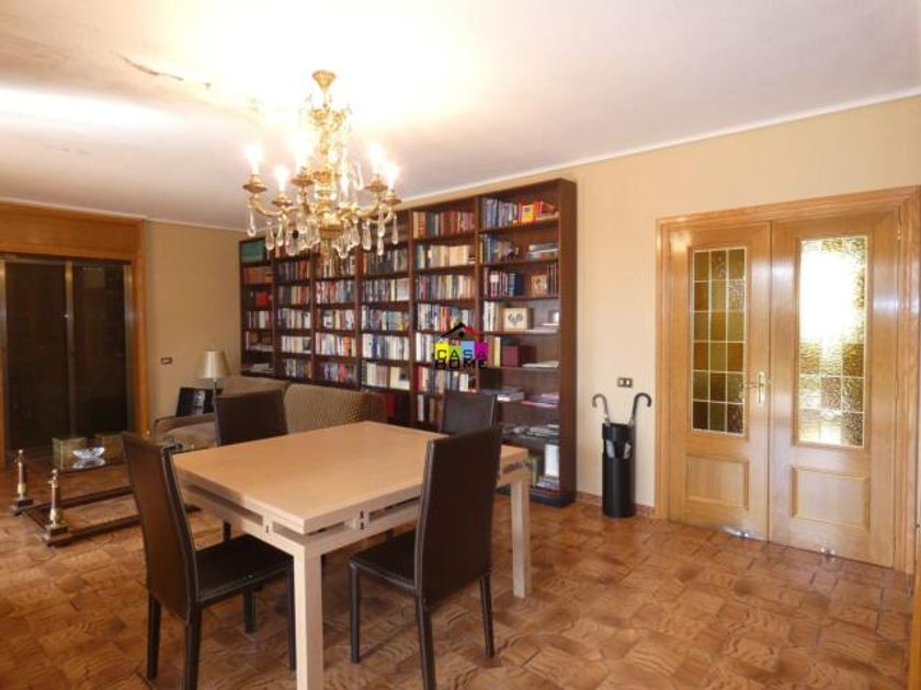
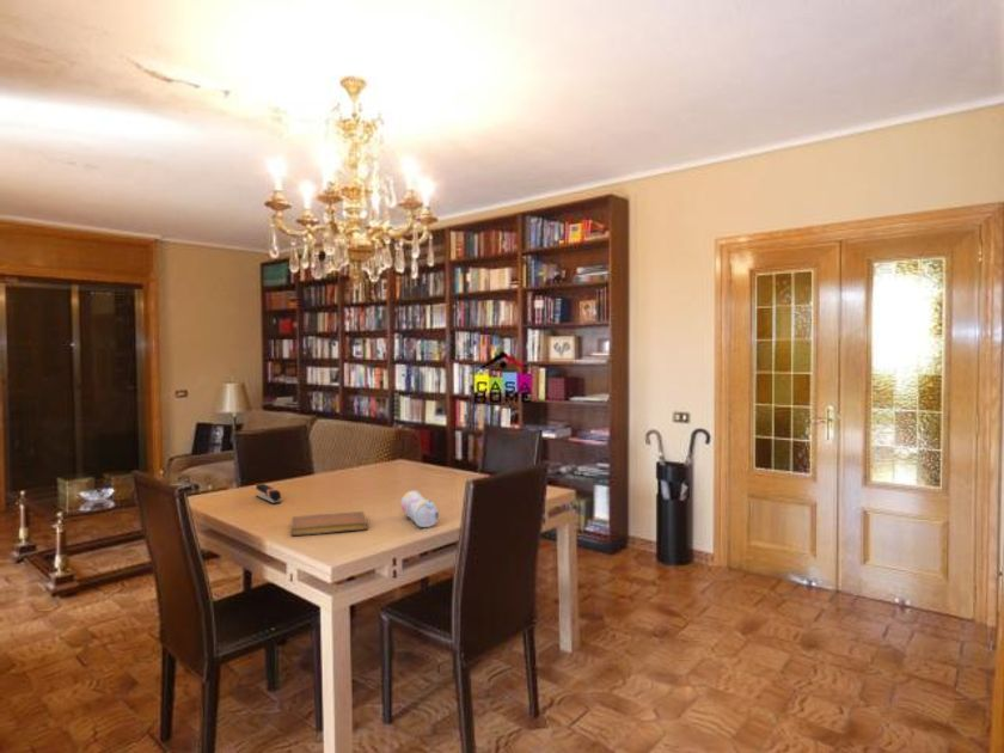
+ notebook (329, 522)
+ stapler (268, 492)
+ pencil case (418, 508)
